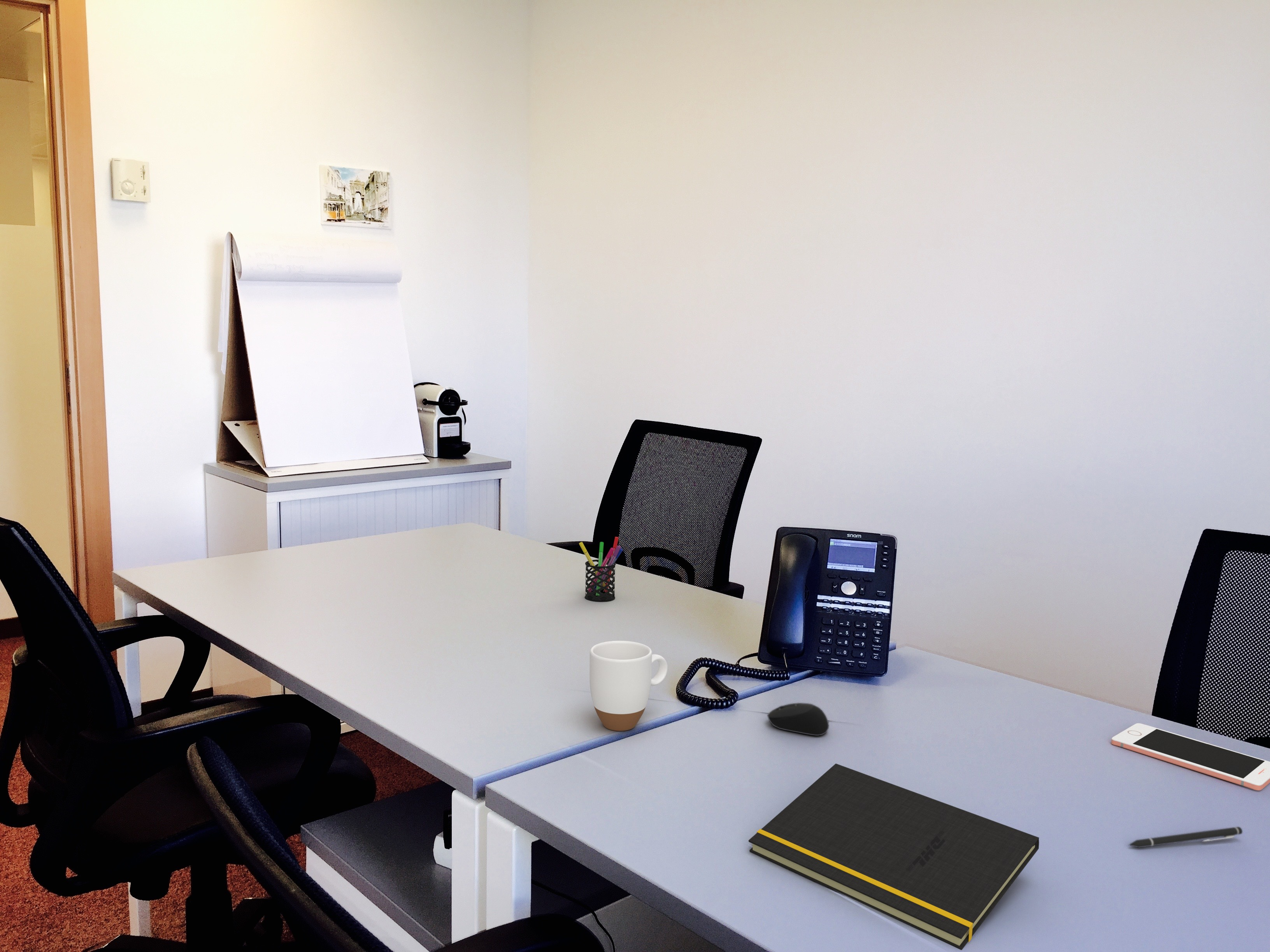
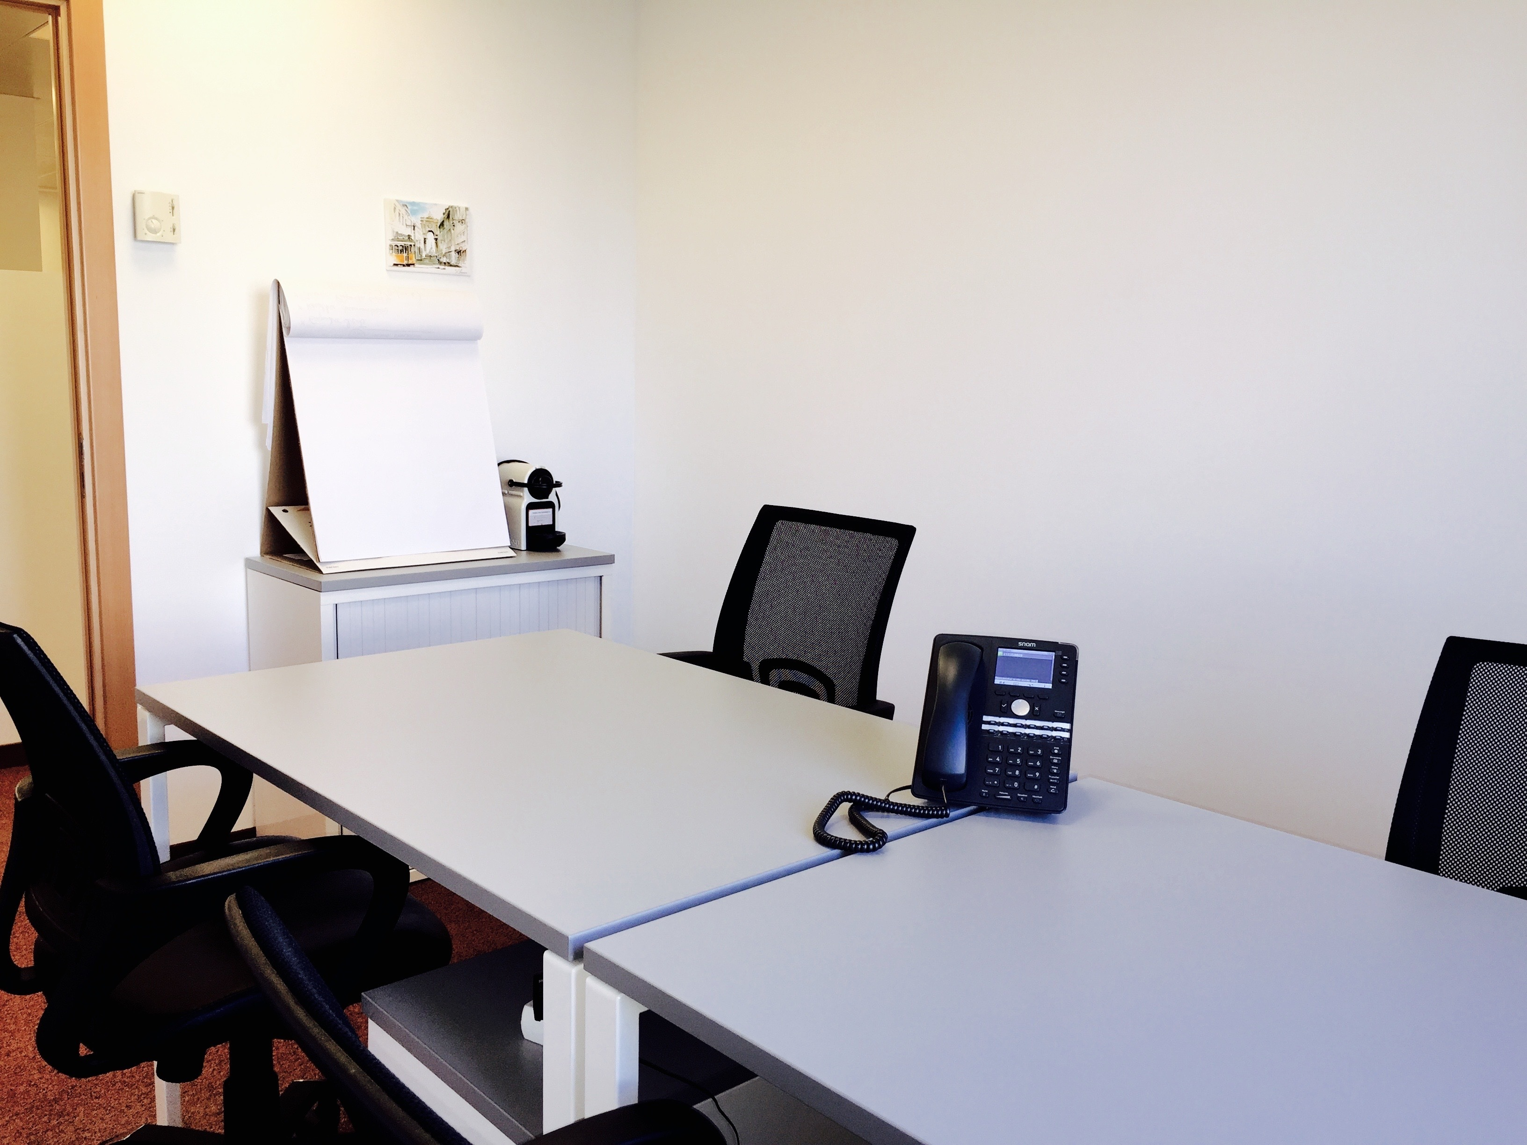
- mug (631, 685)
- notepad (891, 844)
- pen holder (602, 567)
- computer mouse (798, 716)
- pen (1185, 838)
- cell phone (1194, 754)
